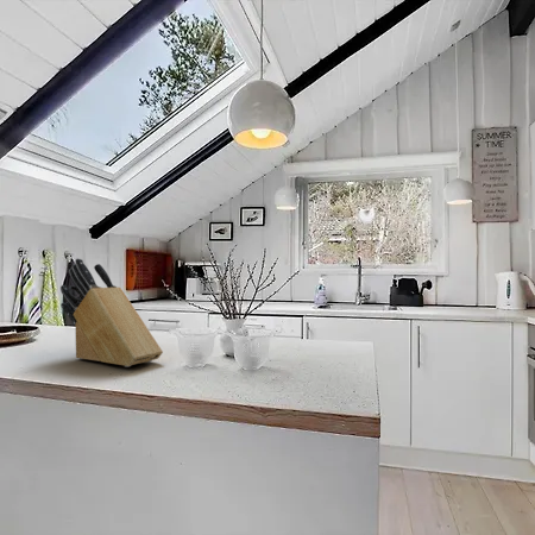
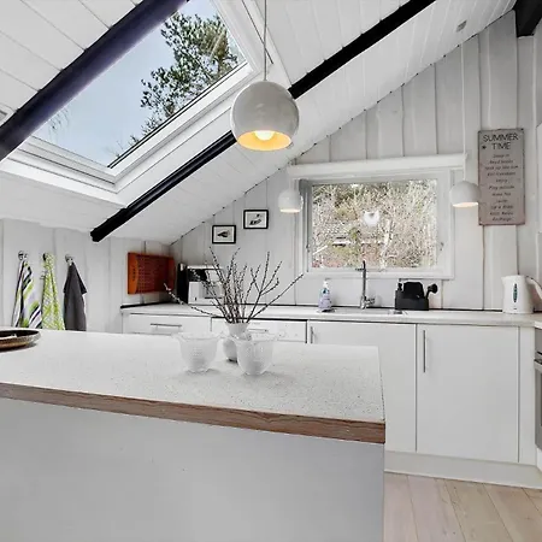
- knife block (107, 308)
